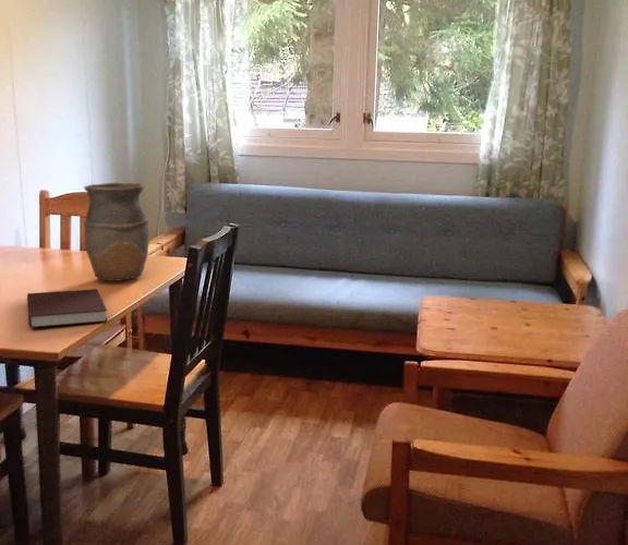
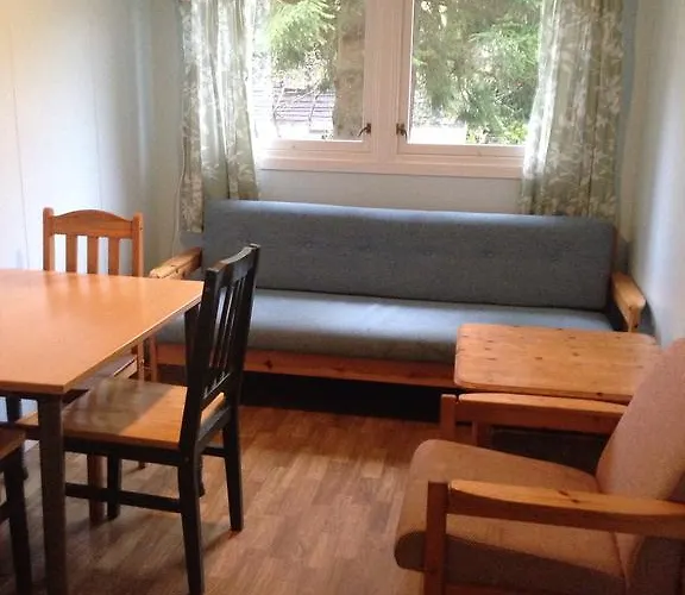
- vase (116, 232)
- notebook (65, 306)
